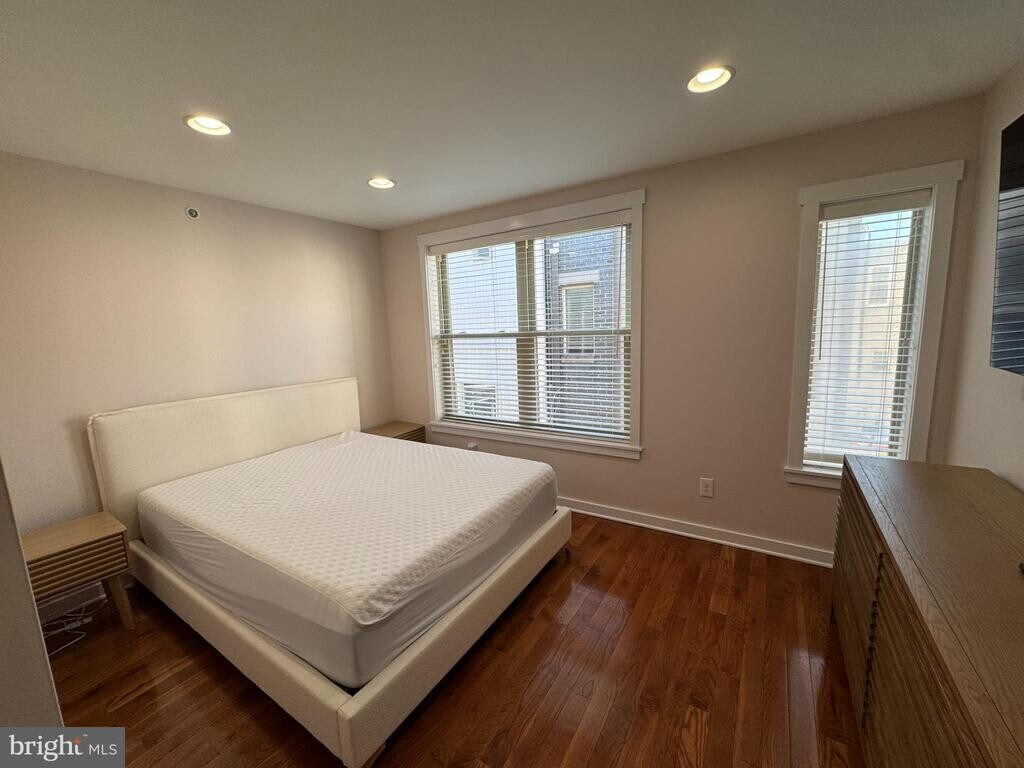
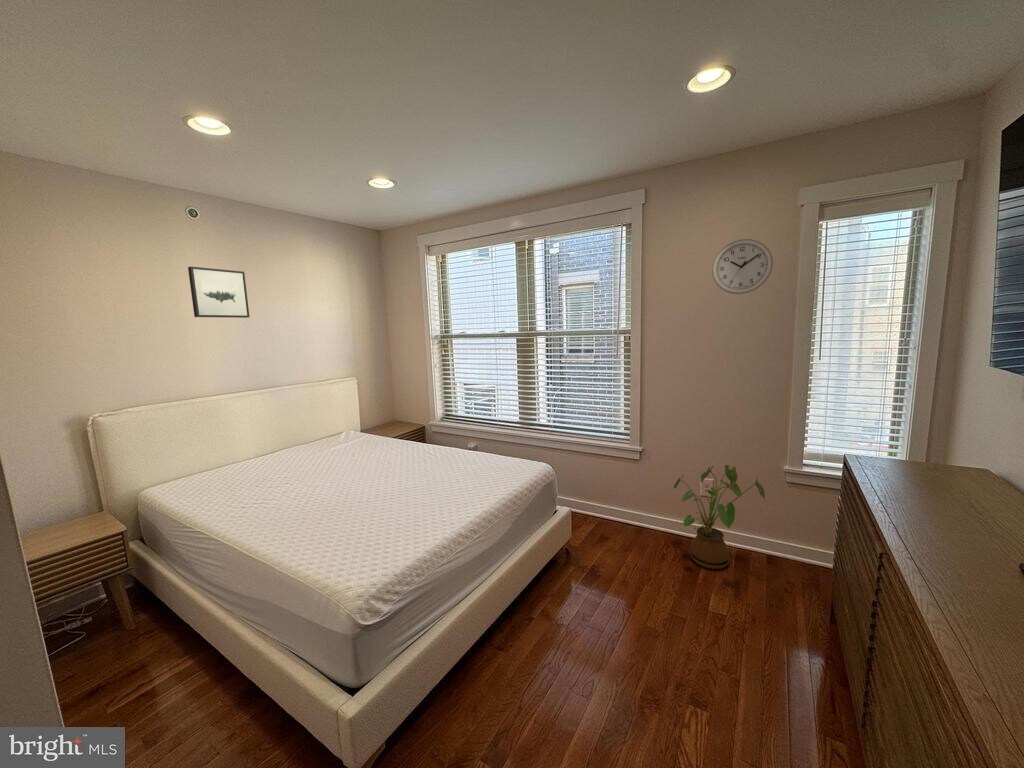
+ wall art (220, 293)
+ wall clock (741, 266)
+ house plant (715, 518)
